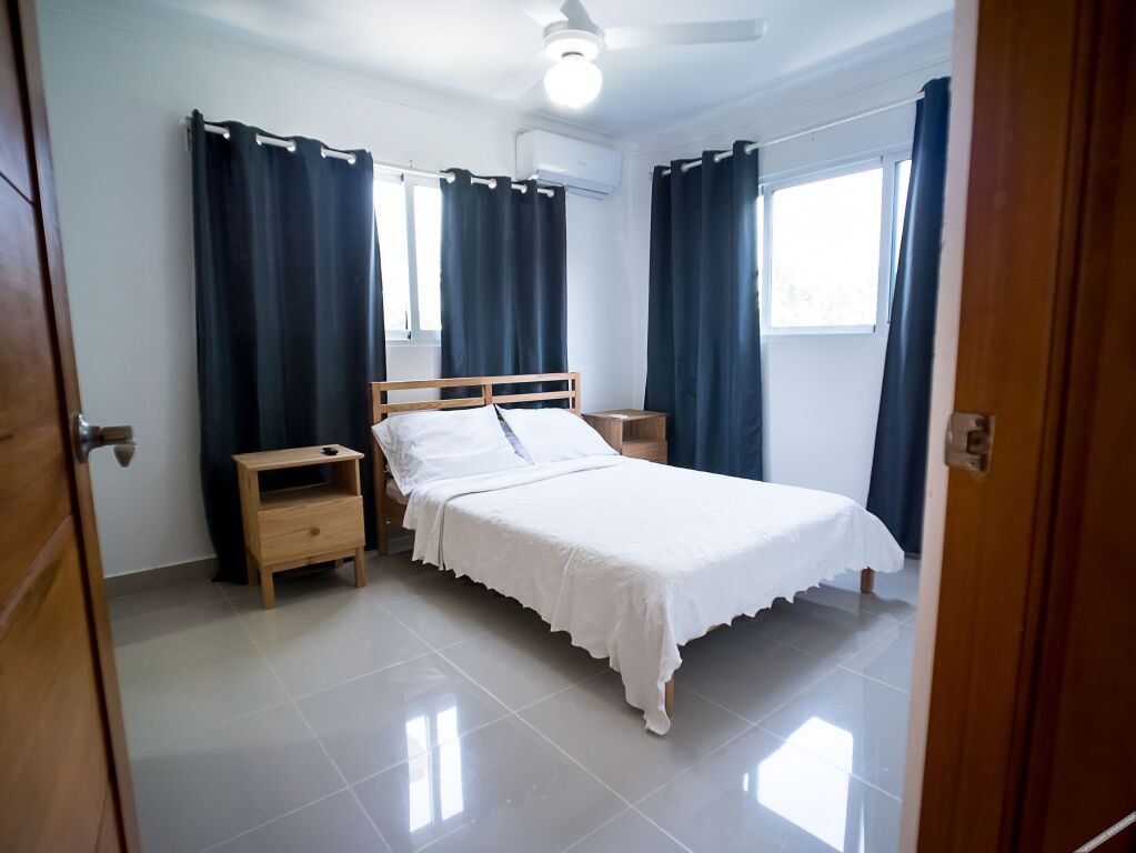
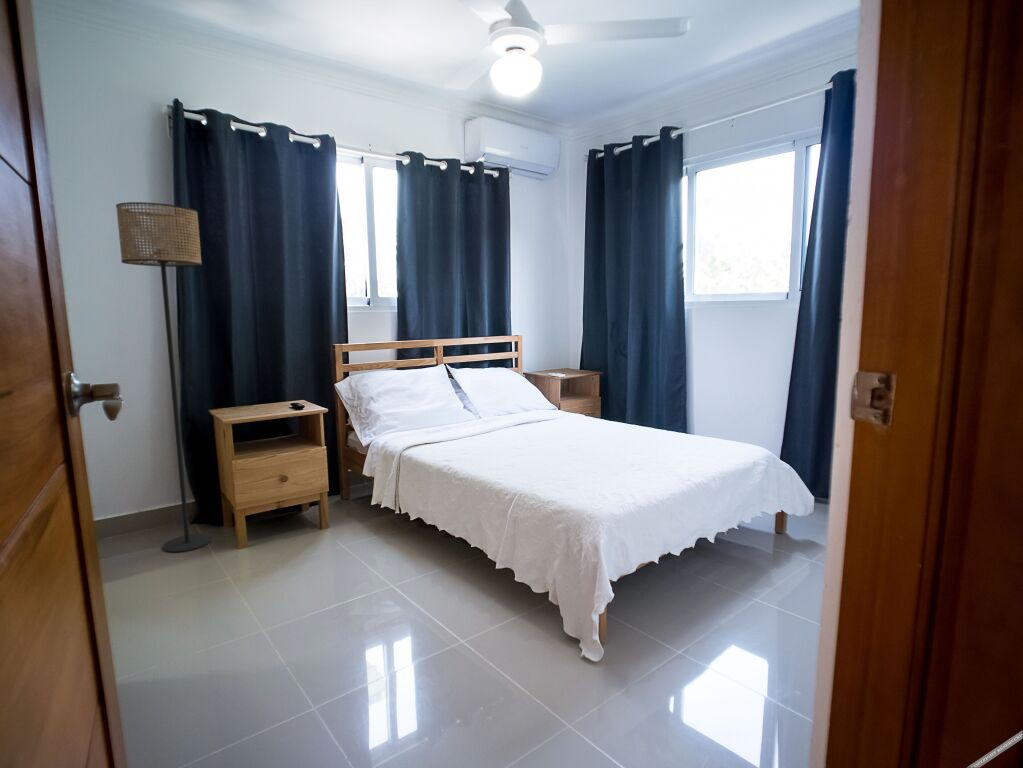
+ floor lamp (173, 383)
